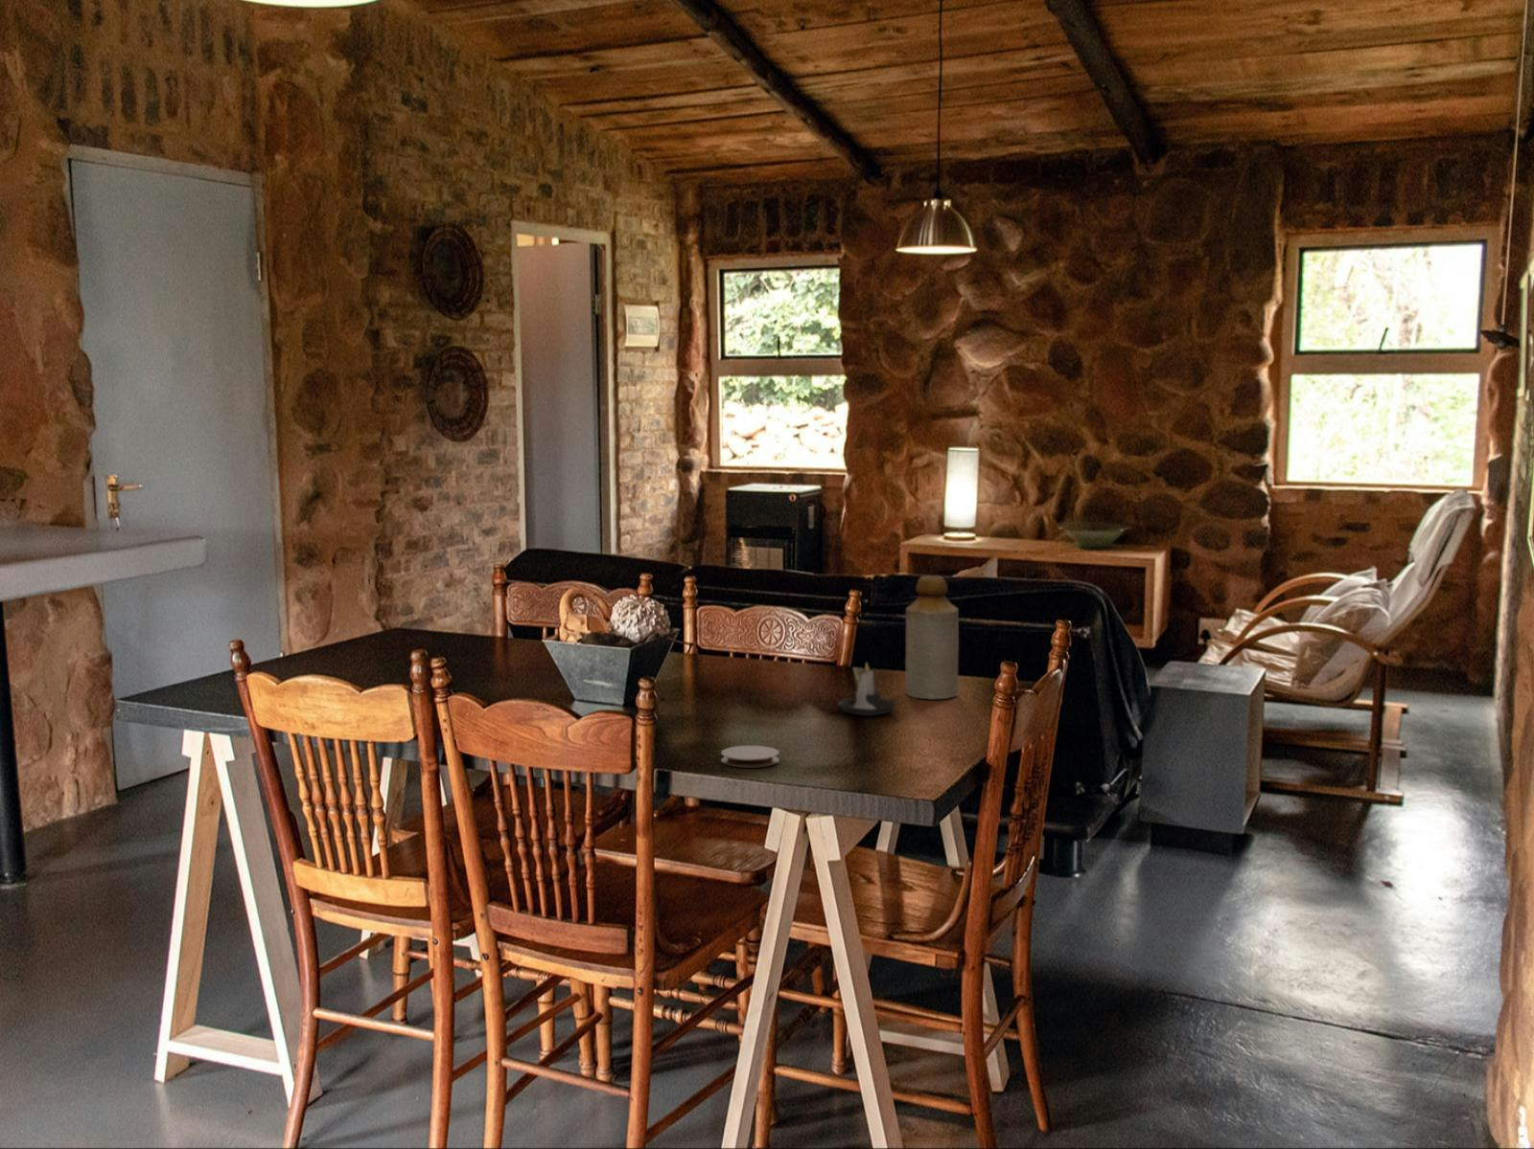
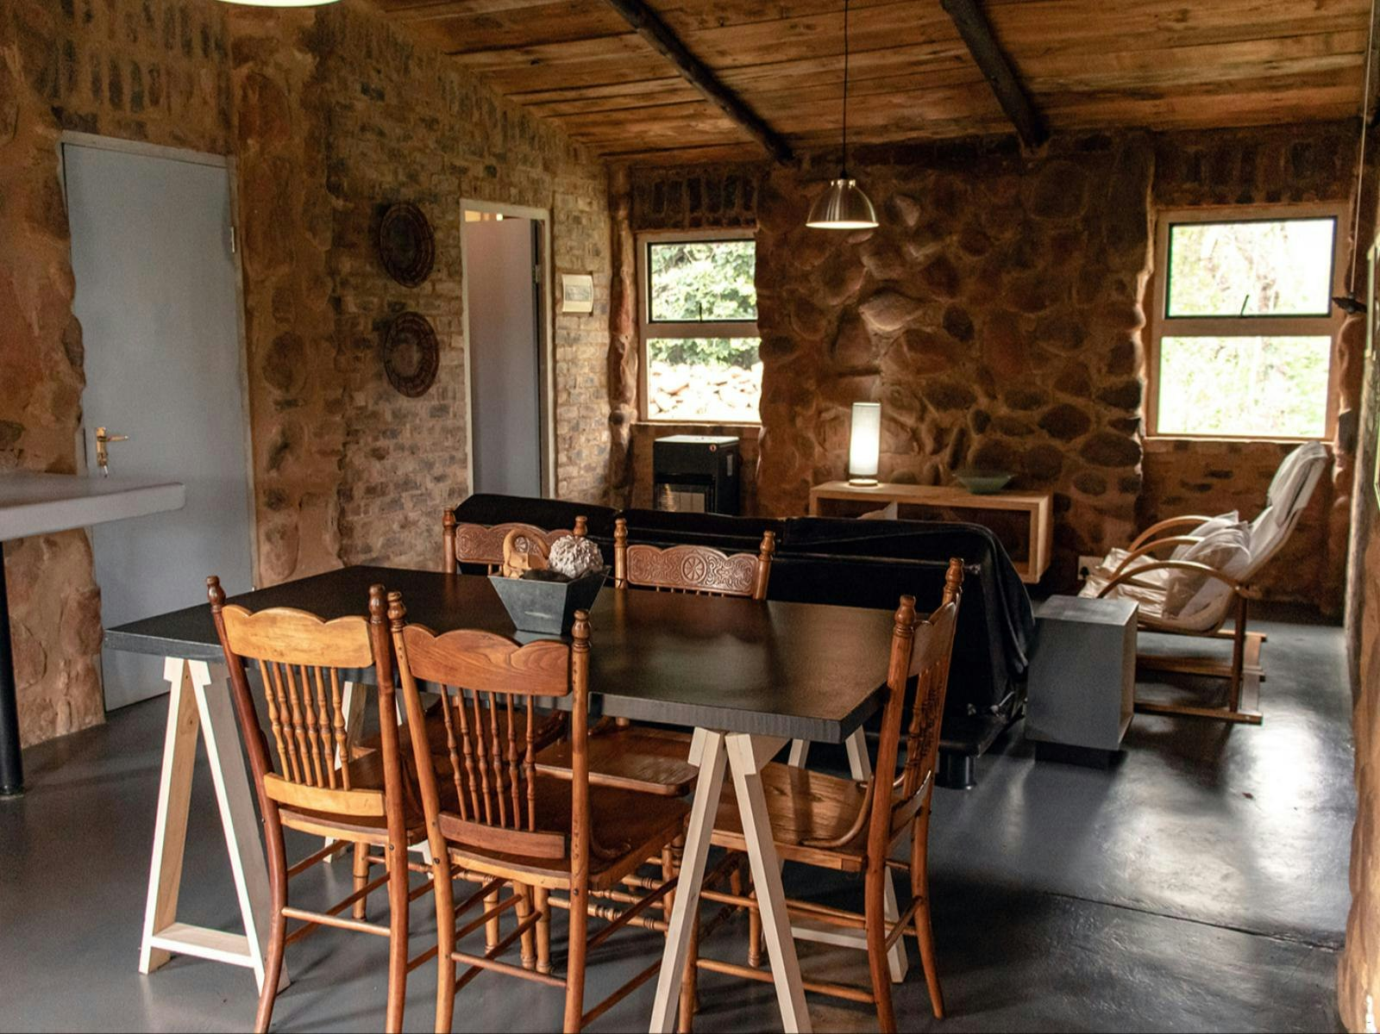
- coaster (750, 756)
- bottle (932, 635)
- candle (865, 687)
